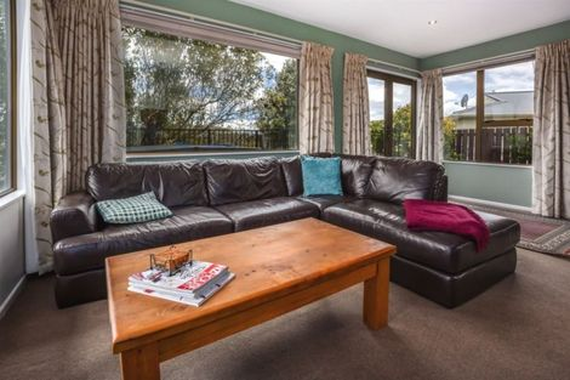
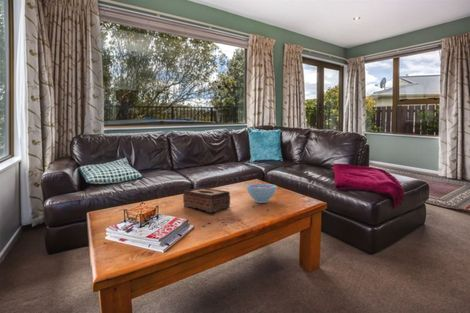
+ tissue box (206, 199)
+ bowl (261, 193)
